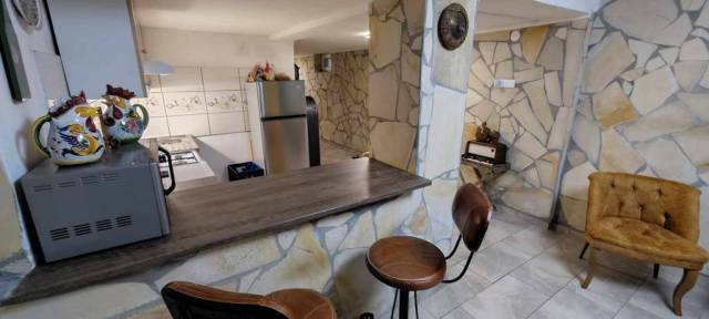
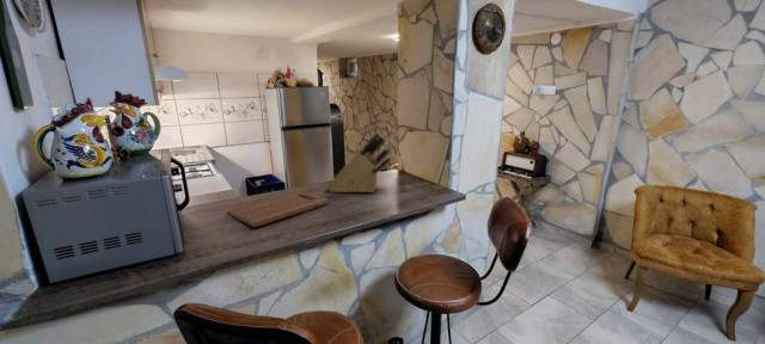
+ cutting board (280, 205)
+ knife block (359, 161)
